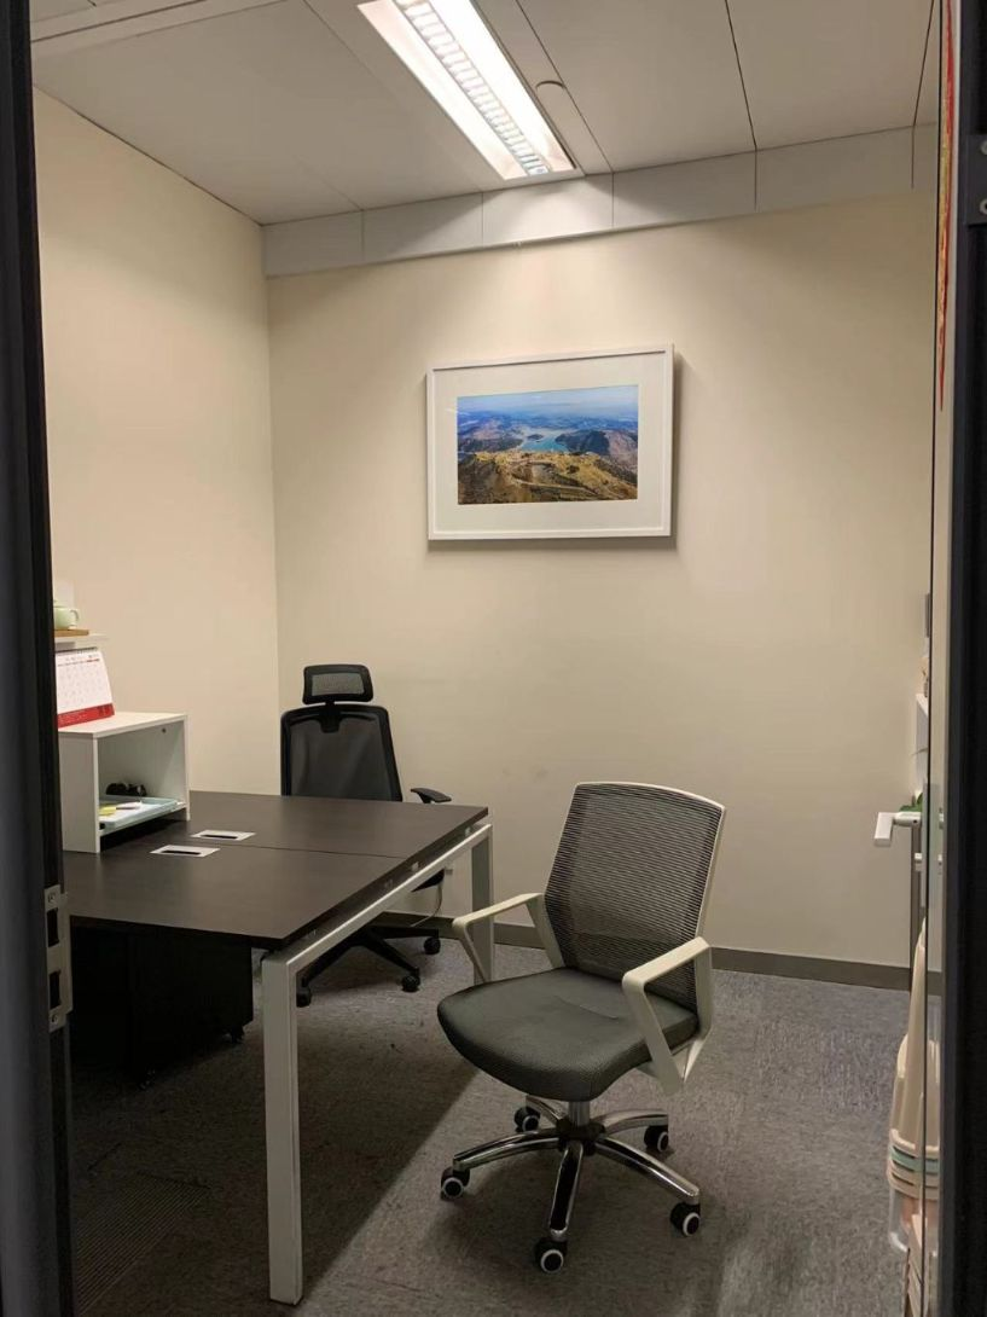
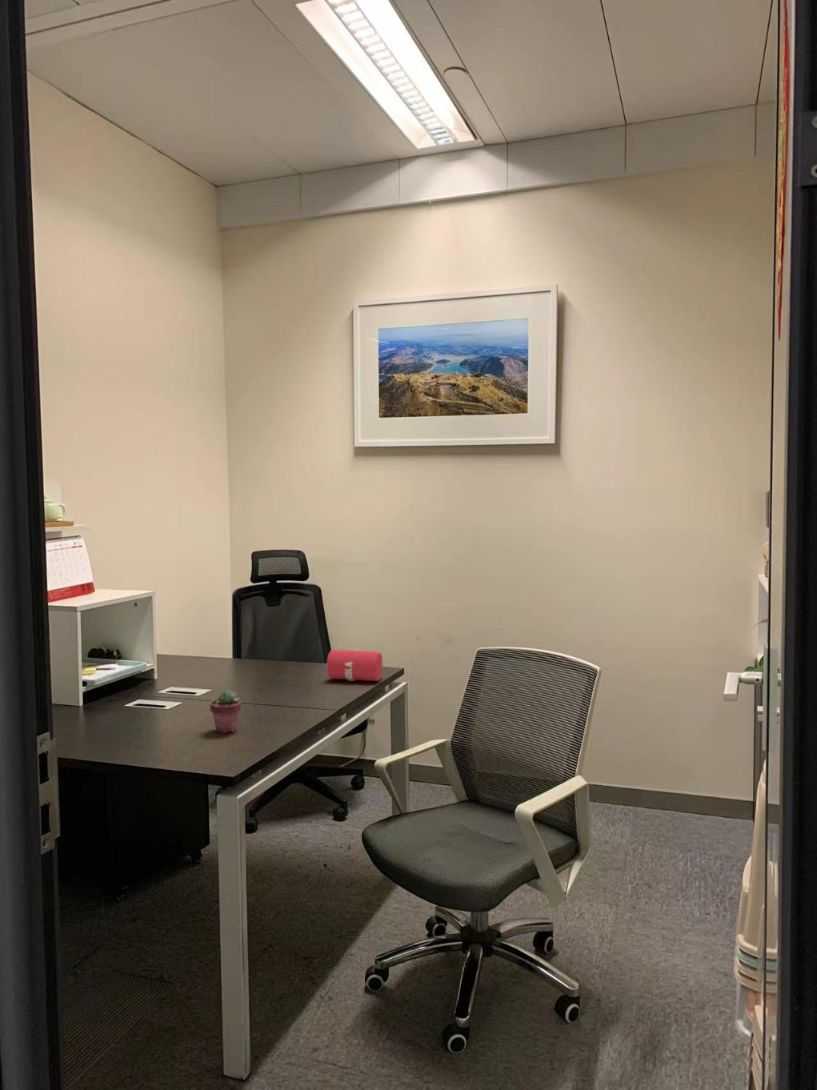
+ potted succulent (225, 709)
+ speaker (353, 665)
